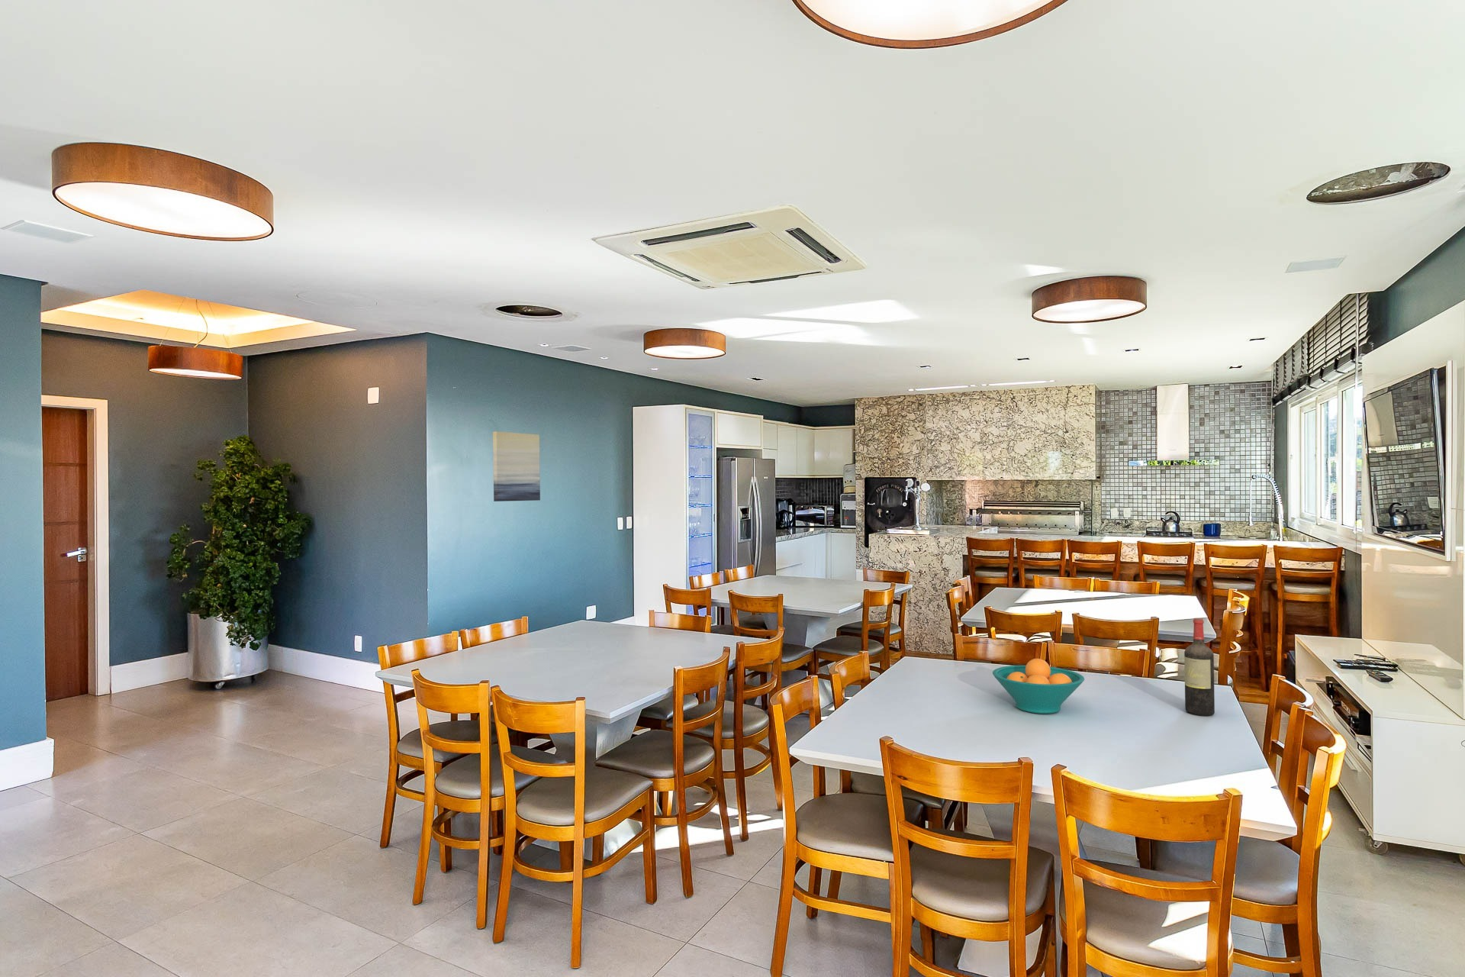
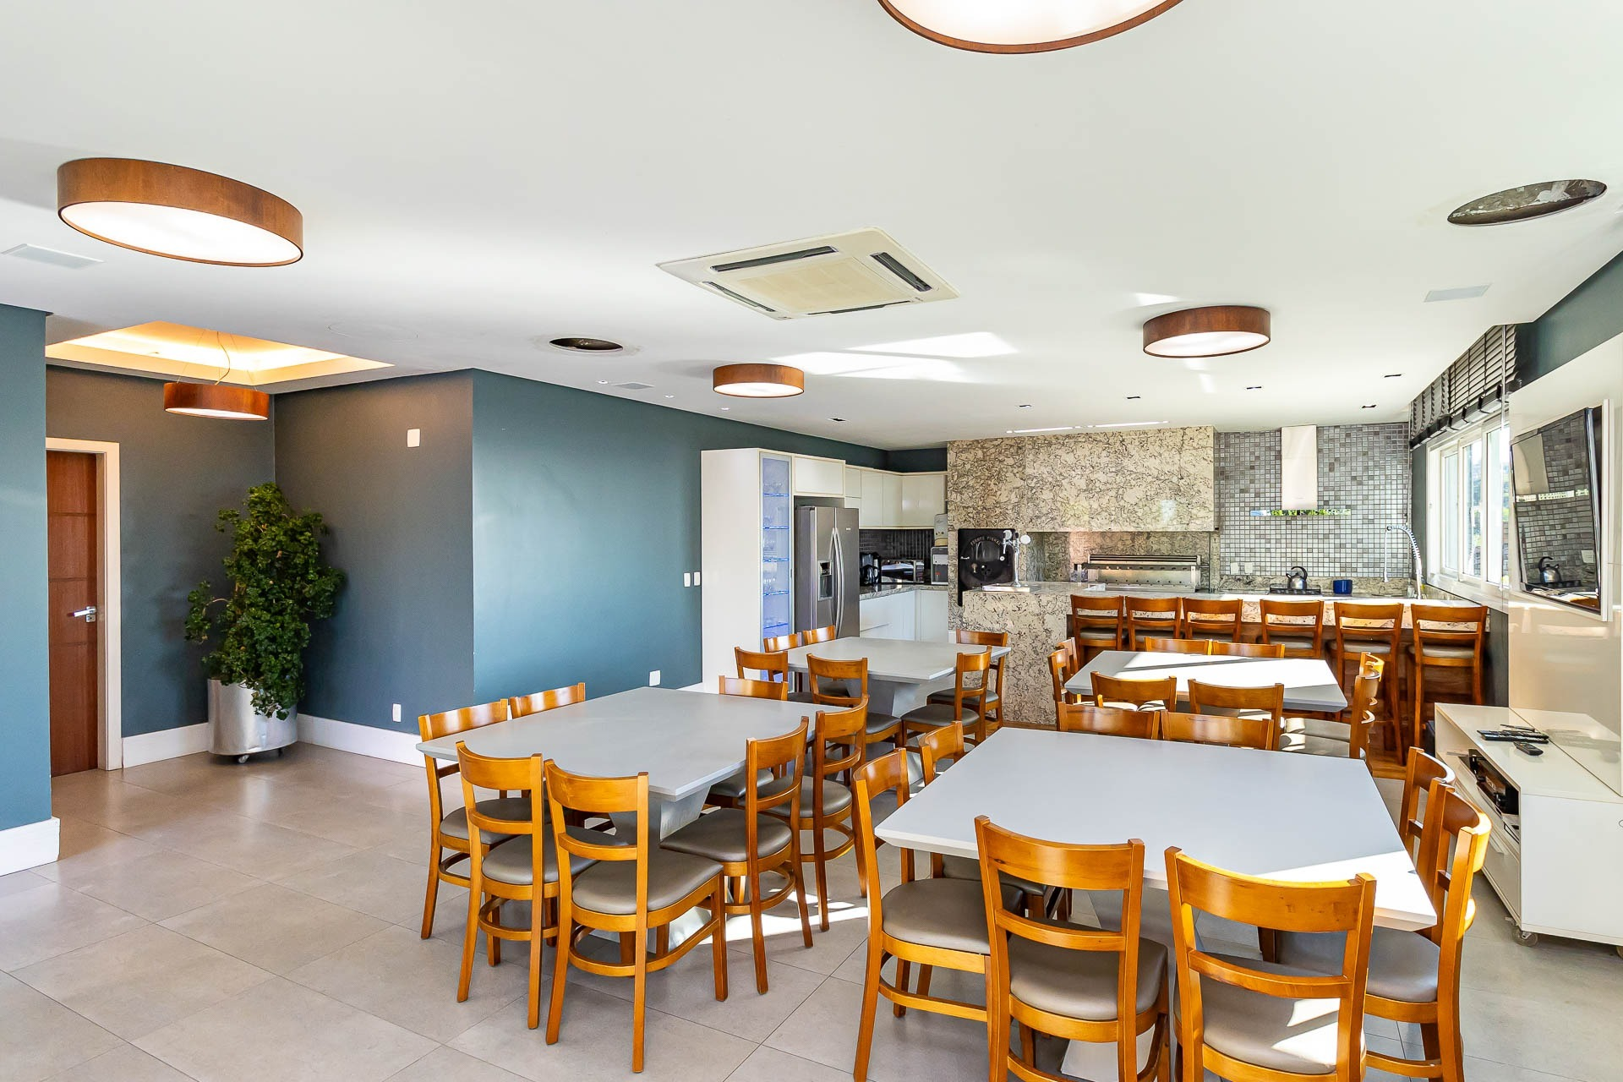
- wall art (517, 467)
- fruit bowl (1038, 683)
- wine bottle (1199, 665)
